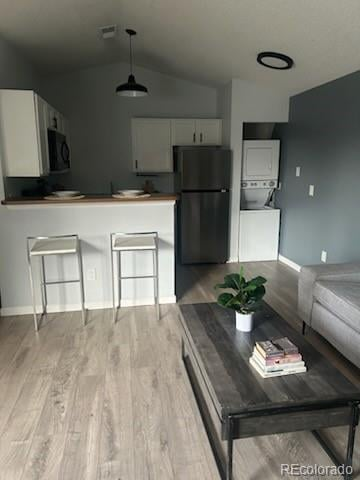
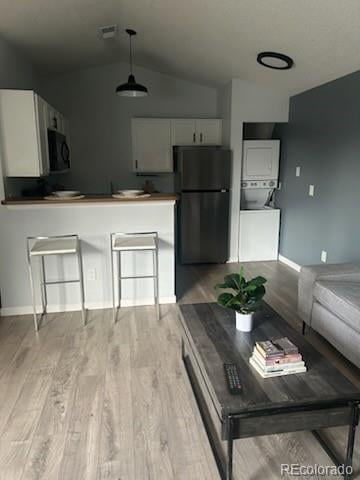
+ remote control (232, 377)
